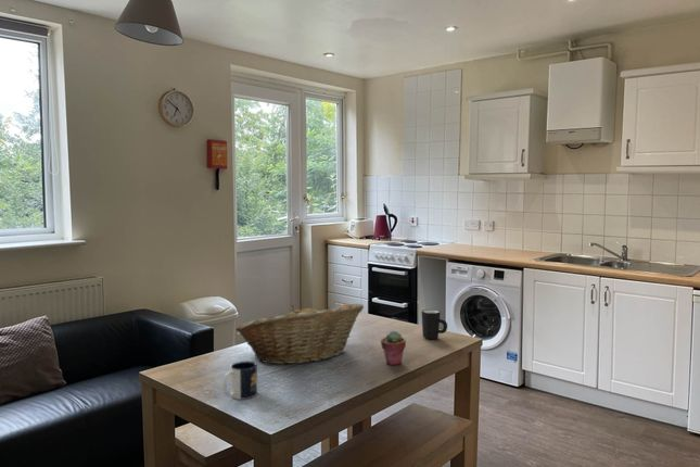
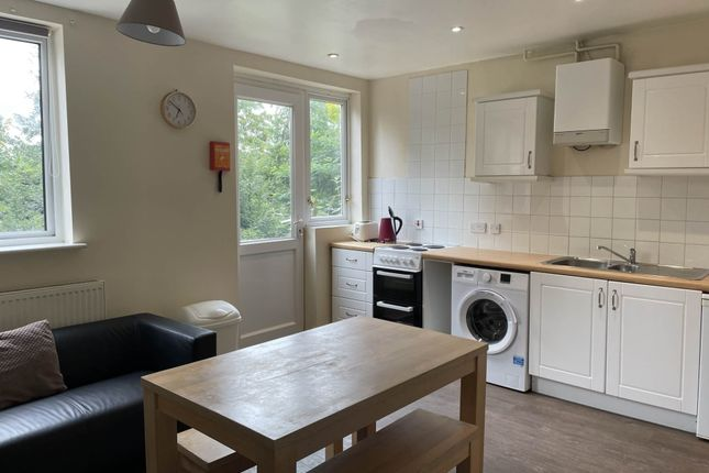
- fruit basket (302, 327)
- mug (434, 325)
- potted succulent (393, 346)
- mug (239, 381)
